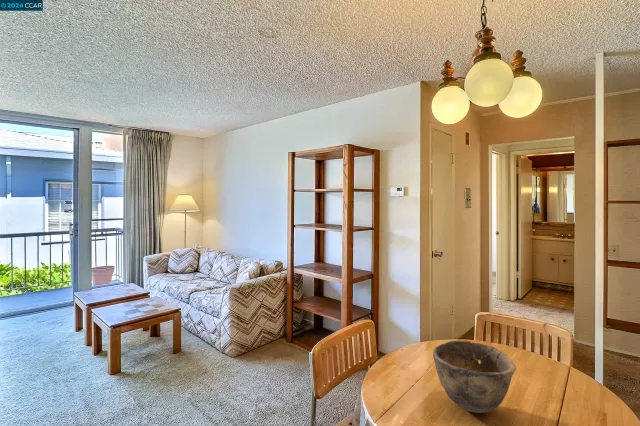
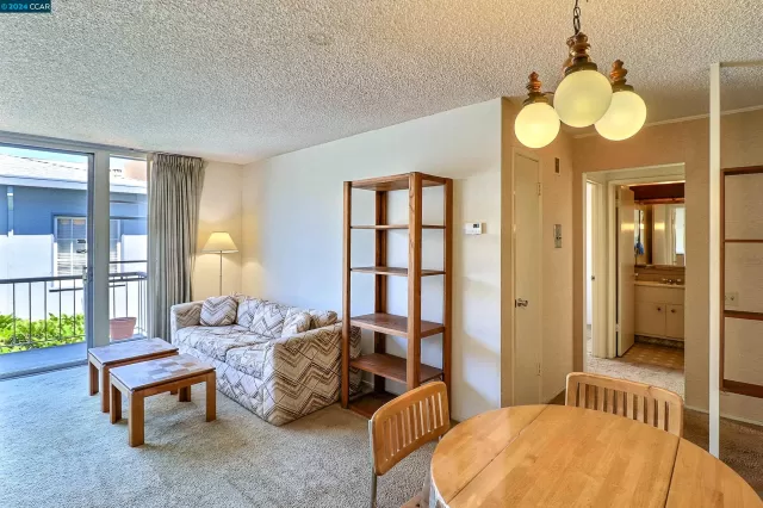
- bowl (472, 380)
